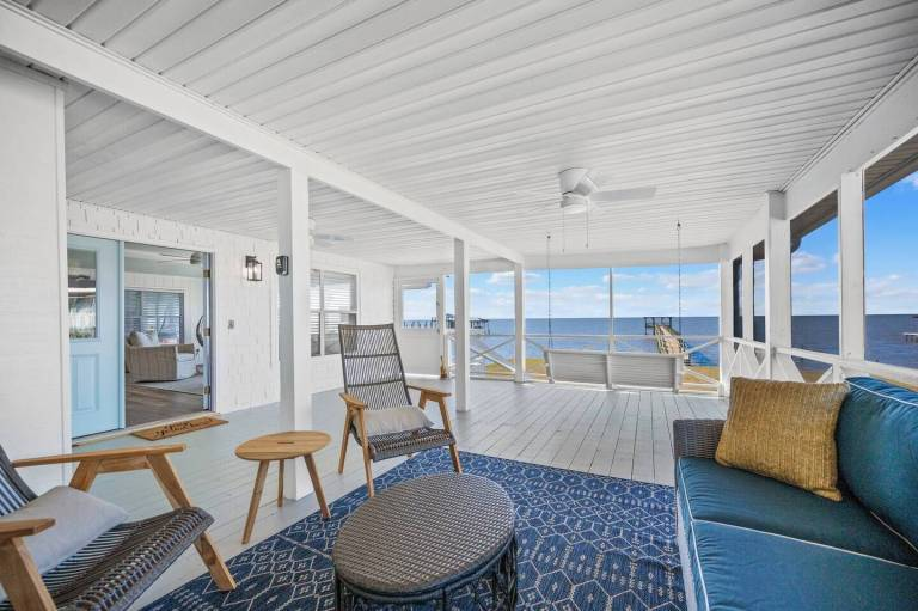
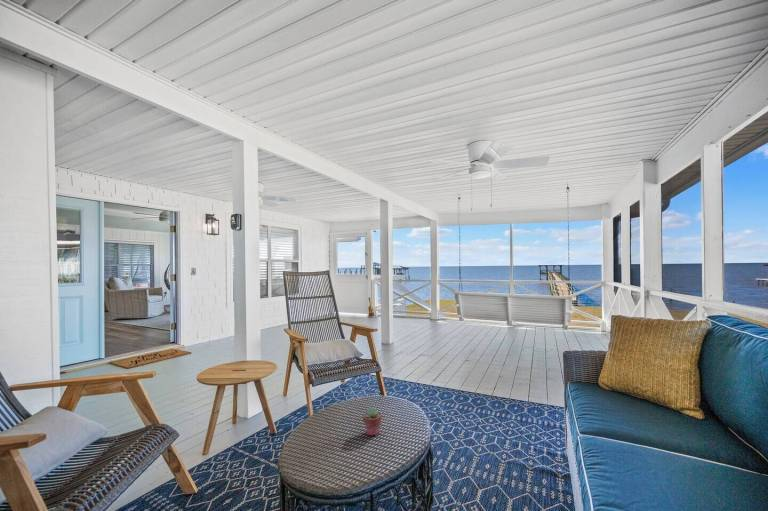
+ potted succulent (372, 419)
